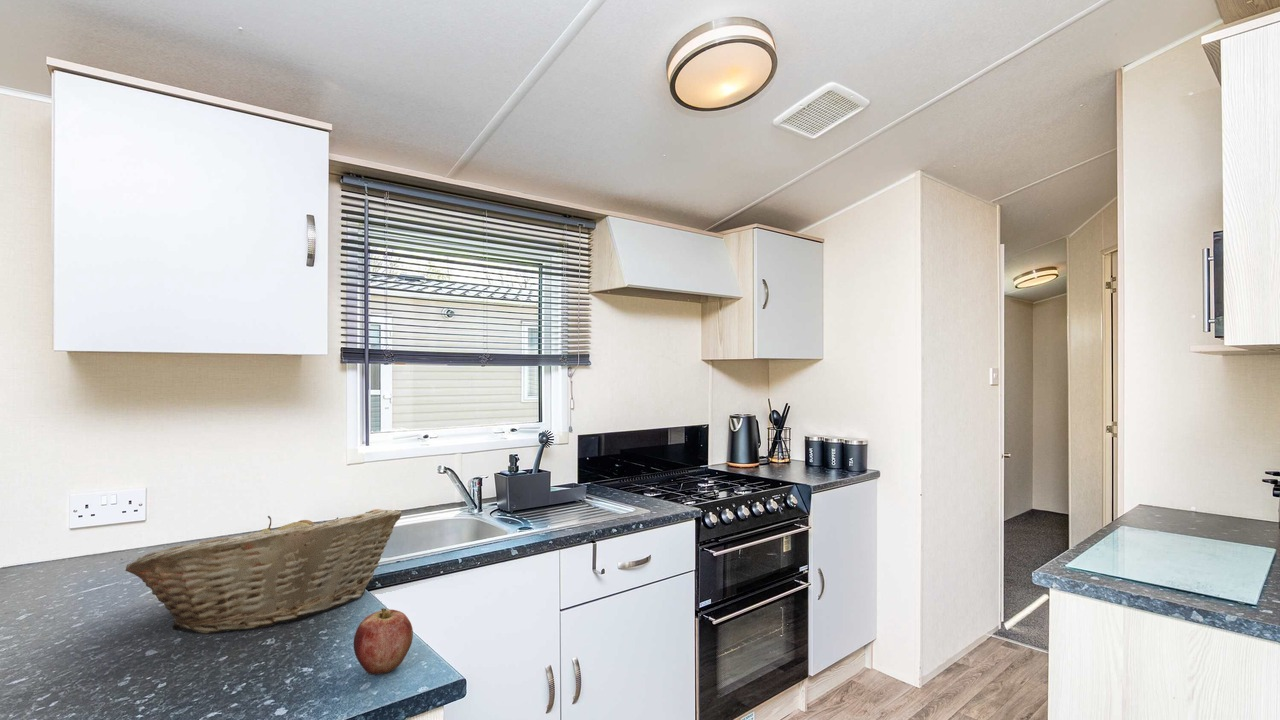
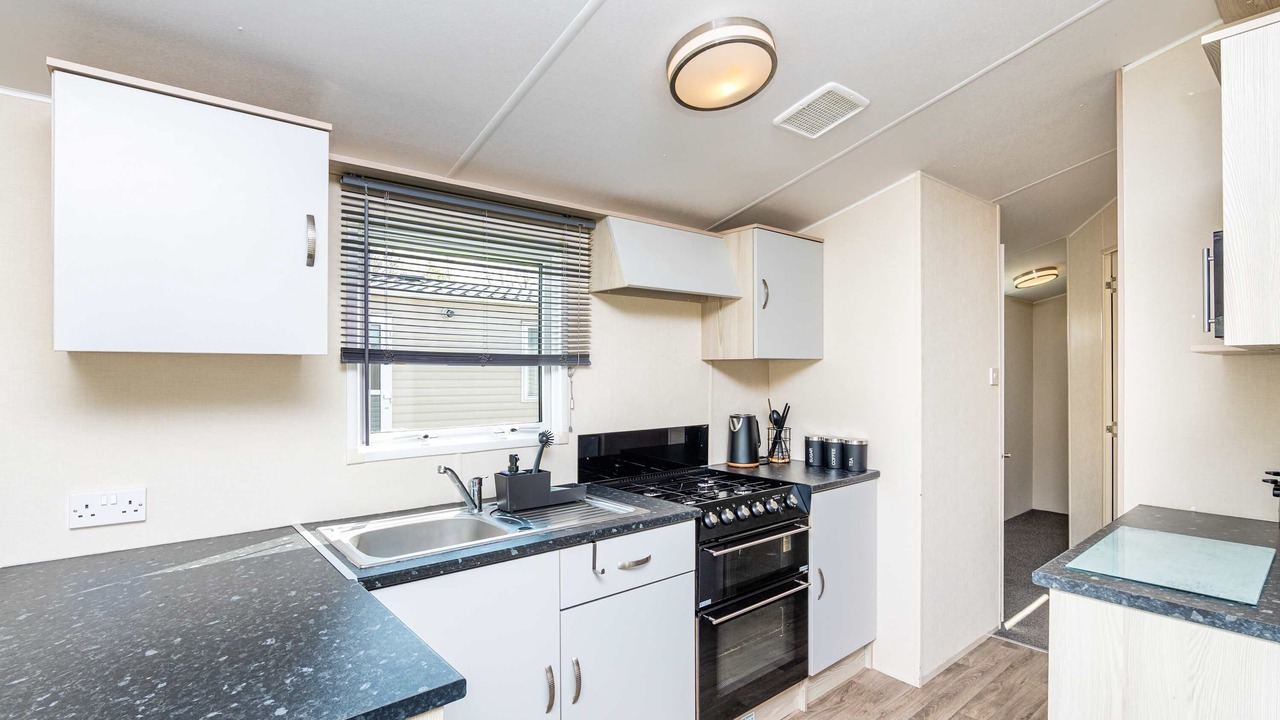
- fruit basket (279, 557)
- apple (383, 639)
